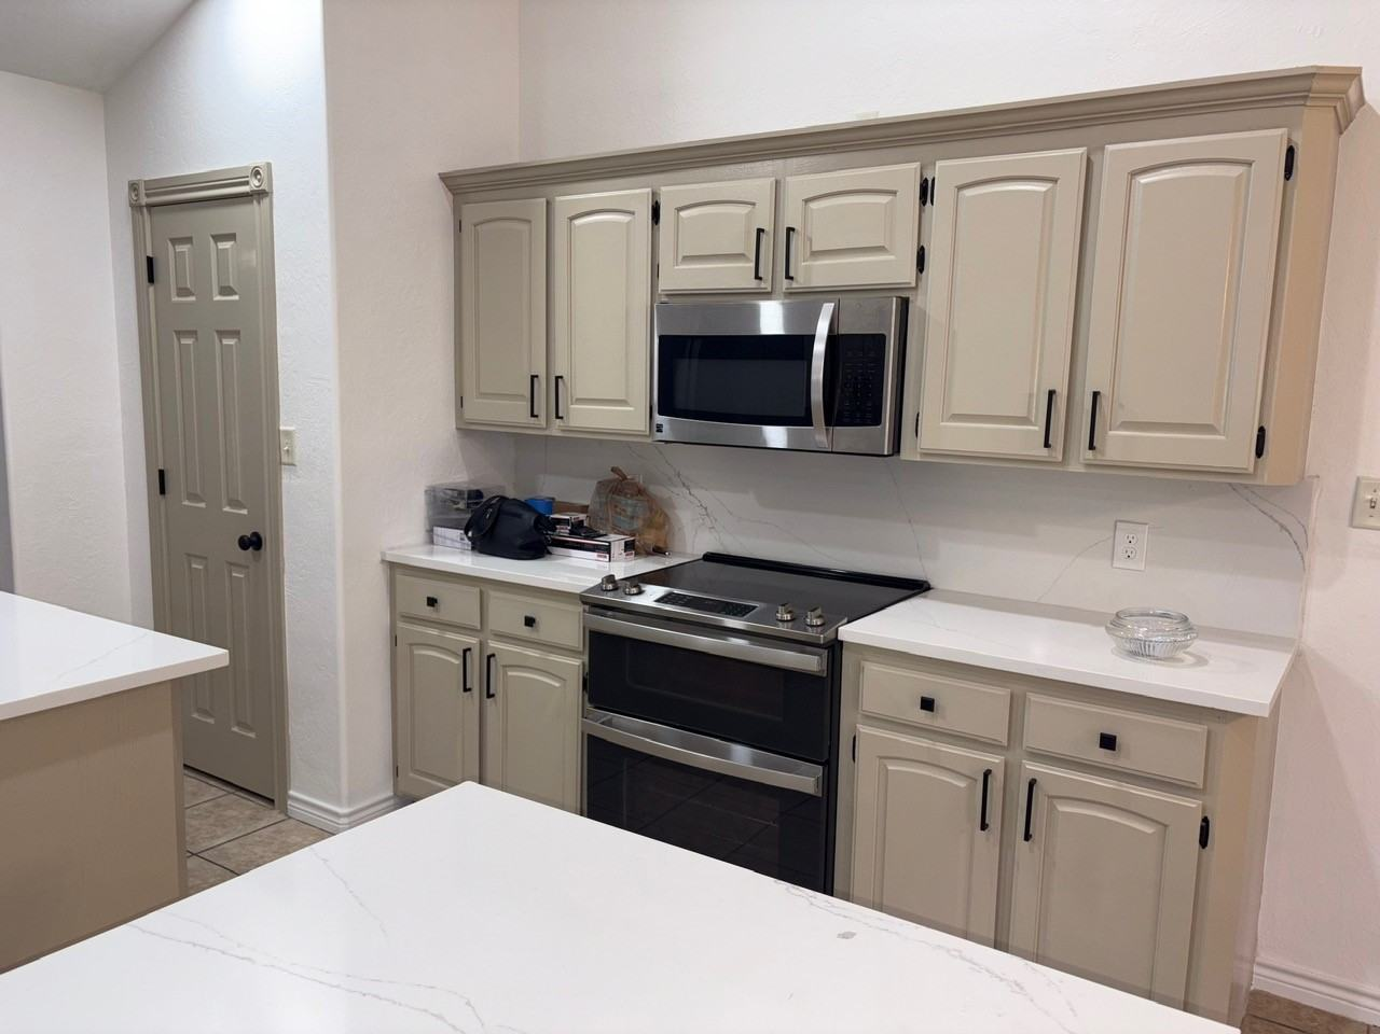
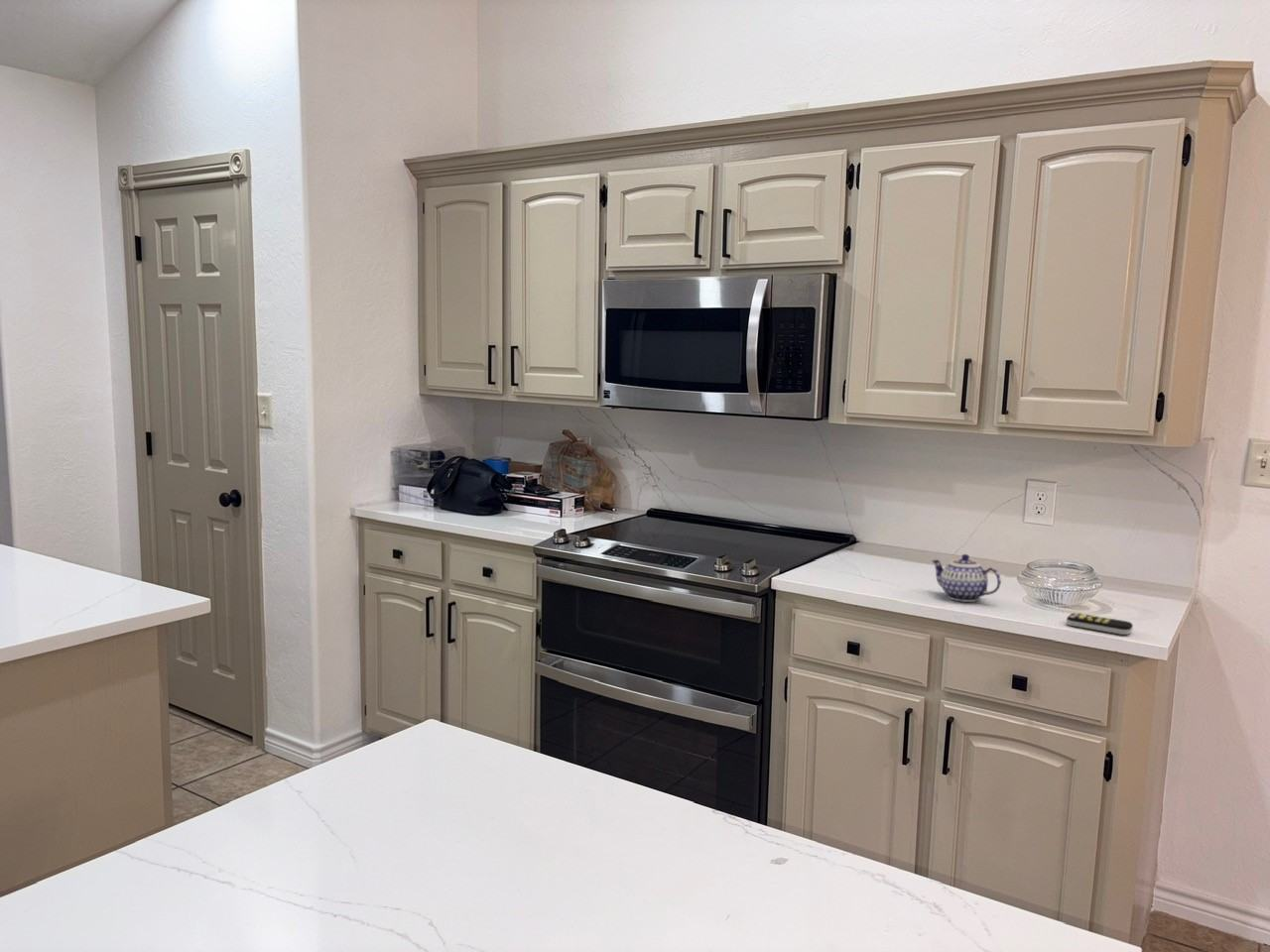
+ remote control (1098, 623)
+ teapot (964, 576)
